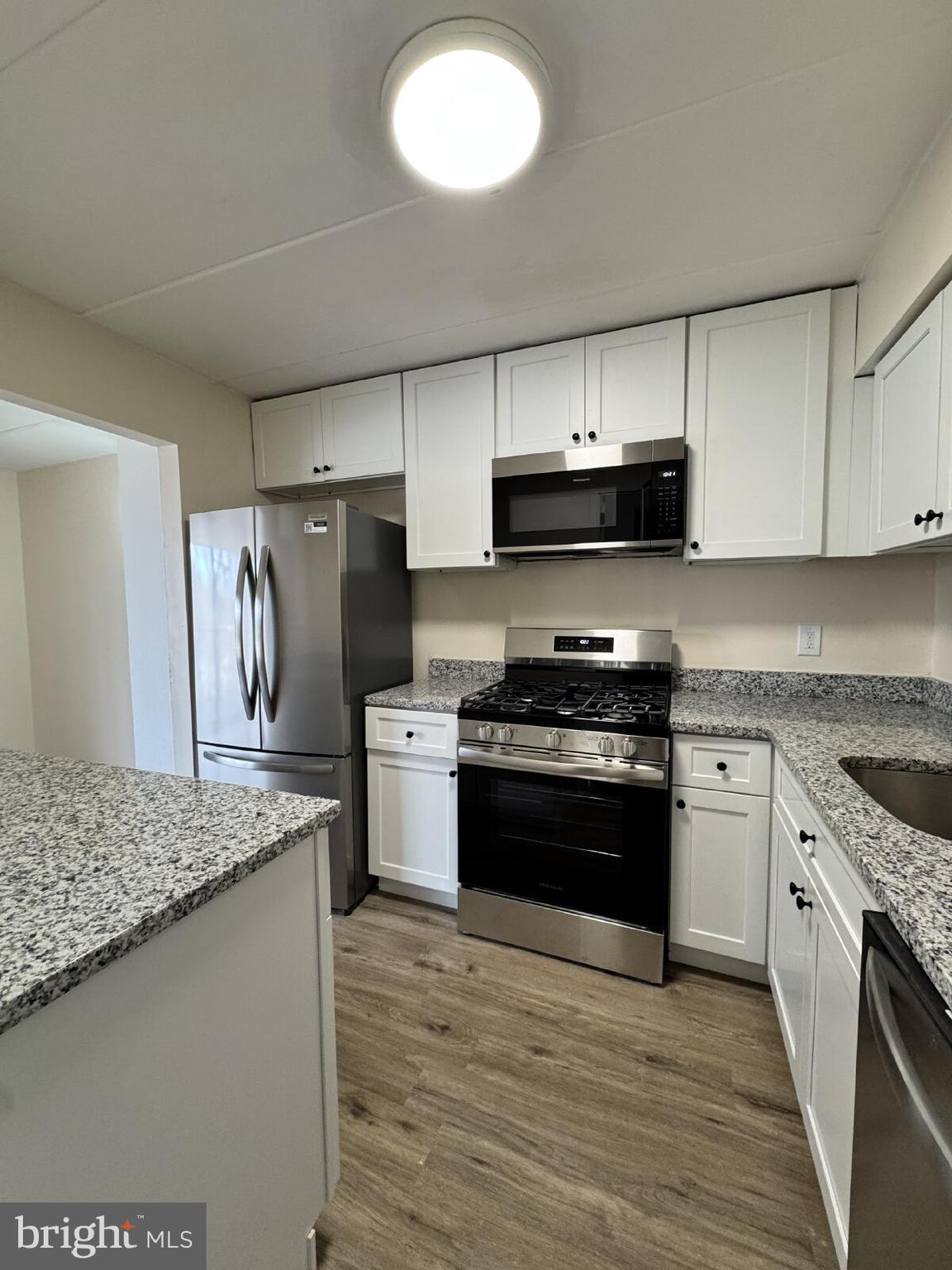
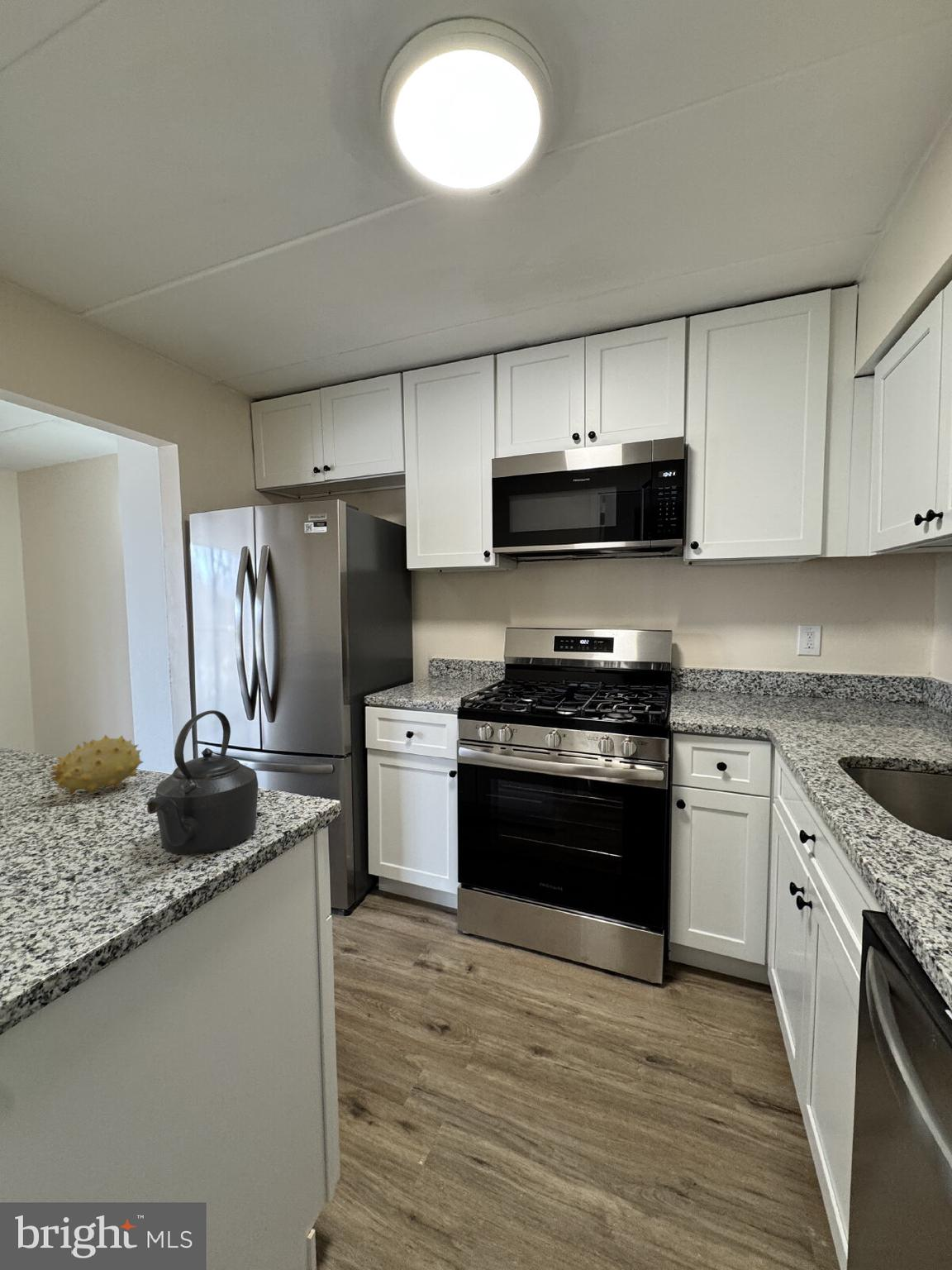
+ fruit (98, 764)
+ kettle (196, 782)
